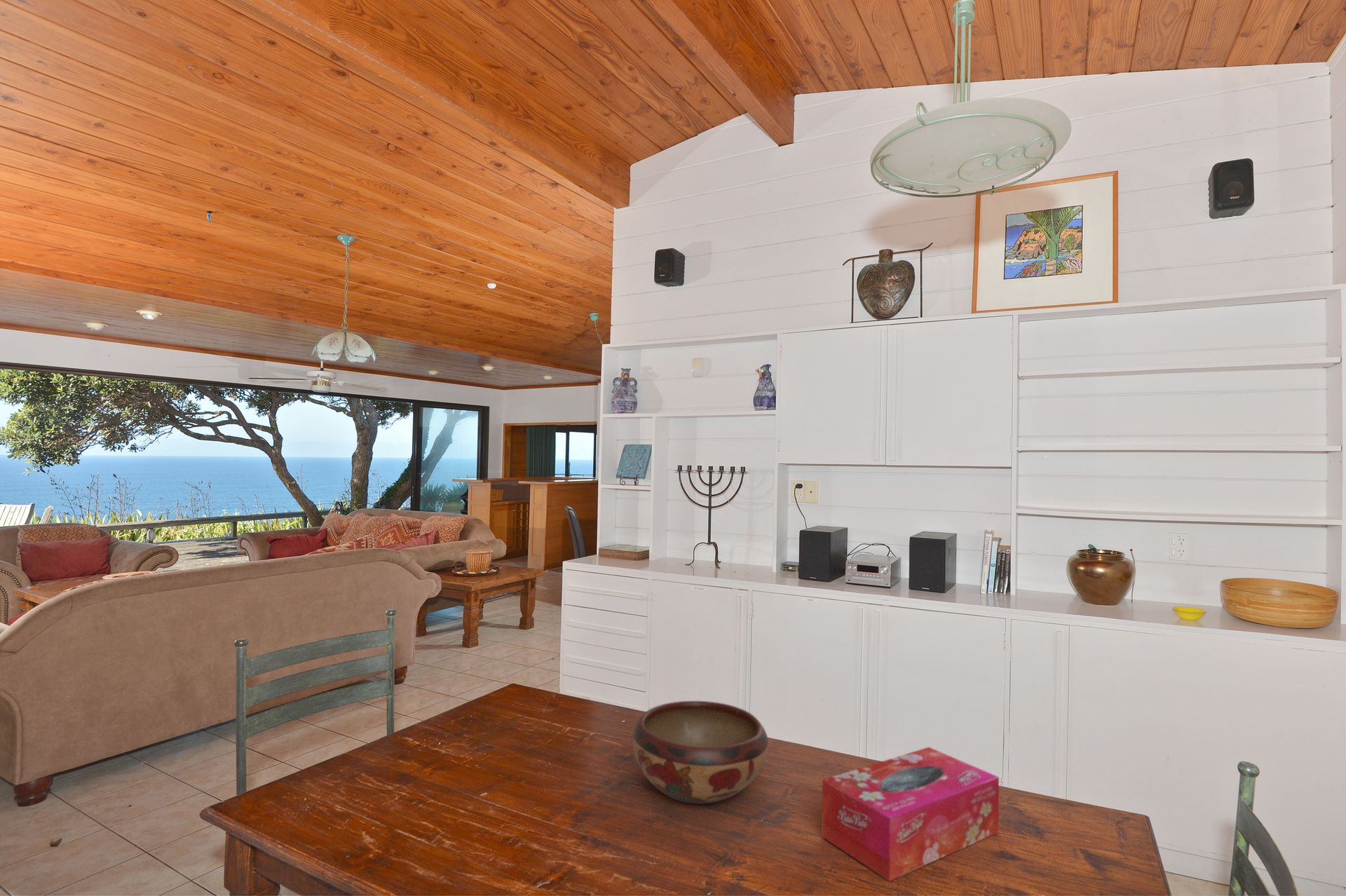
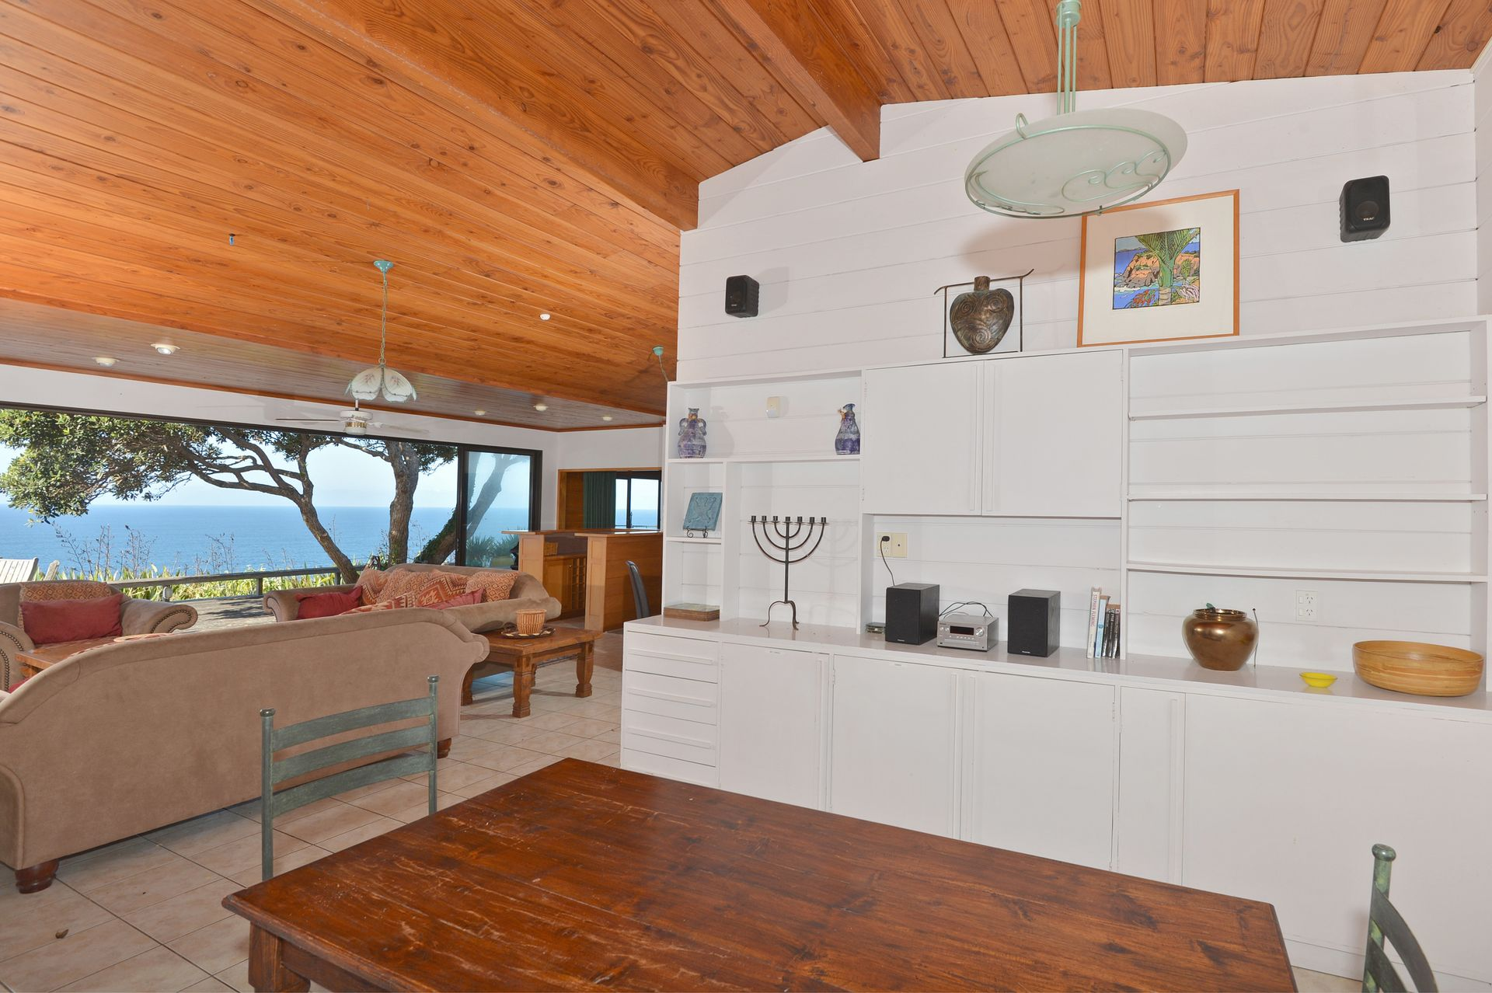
- decorative bowl (700, 754)
- tissue box (911, 806)
